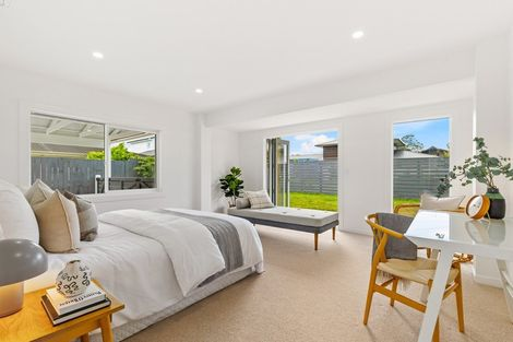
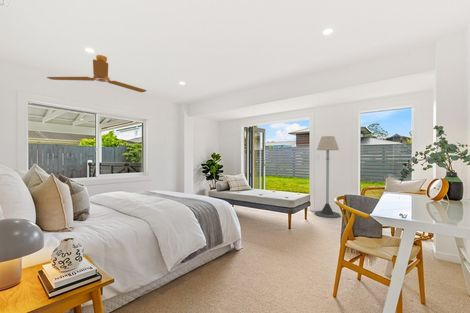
+ floor lamp (327, 175)
+ ceiling fan (101, 65)
